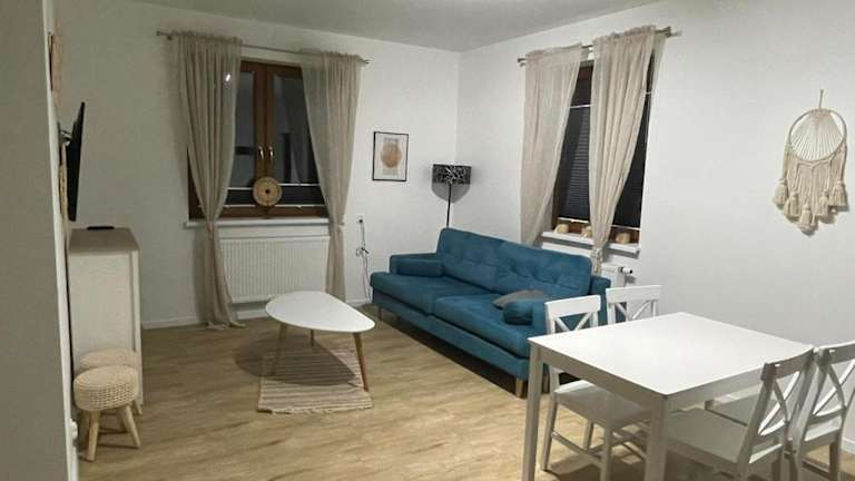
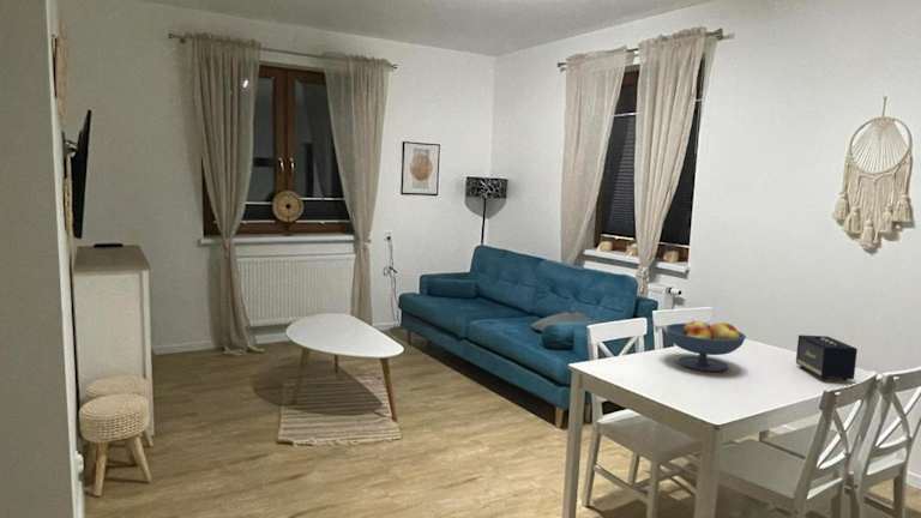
+ speaker (825, 356)
+ fruit bowl (704, 342)
